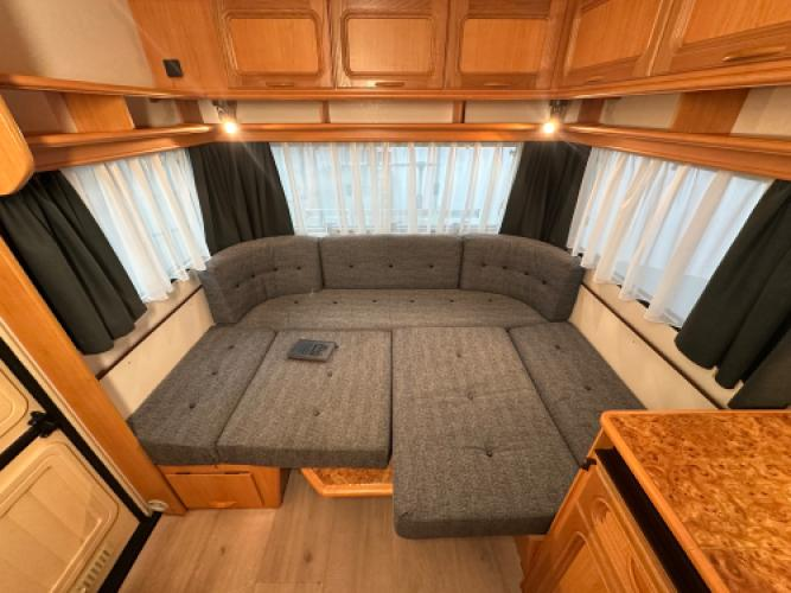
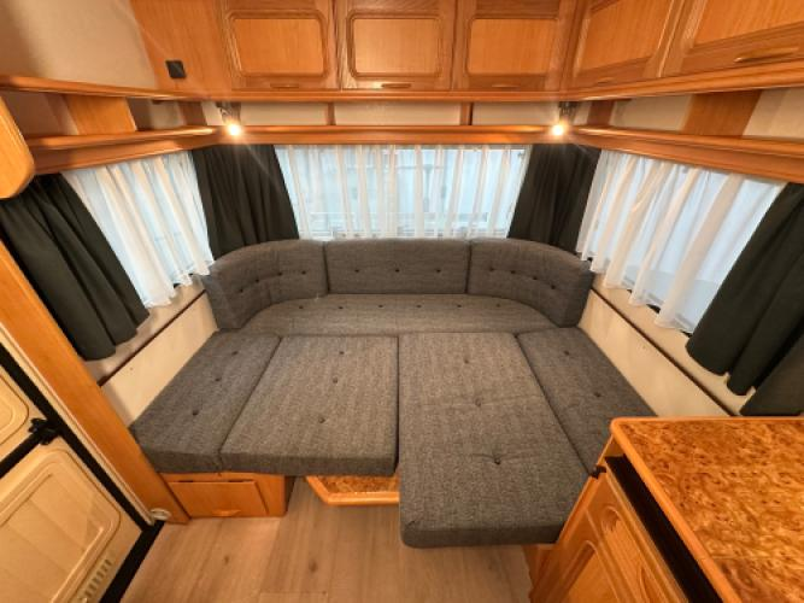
- book (312, 350)
